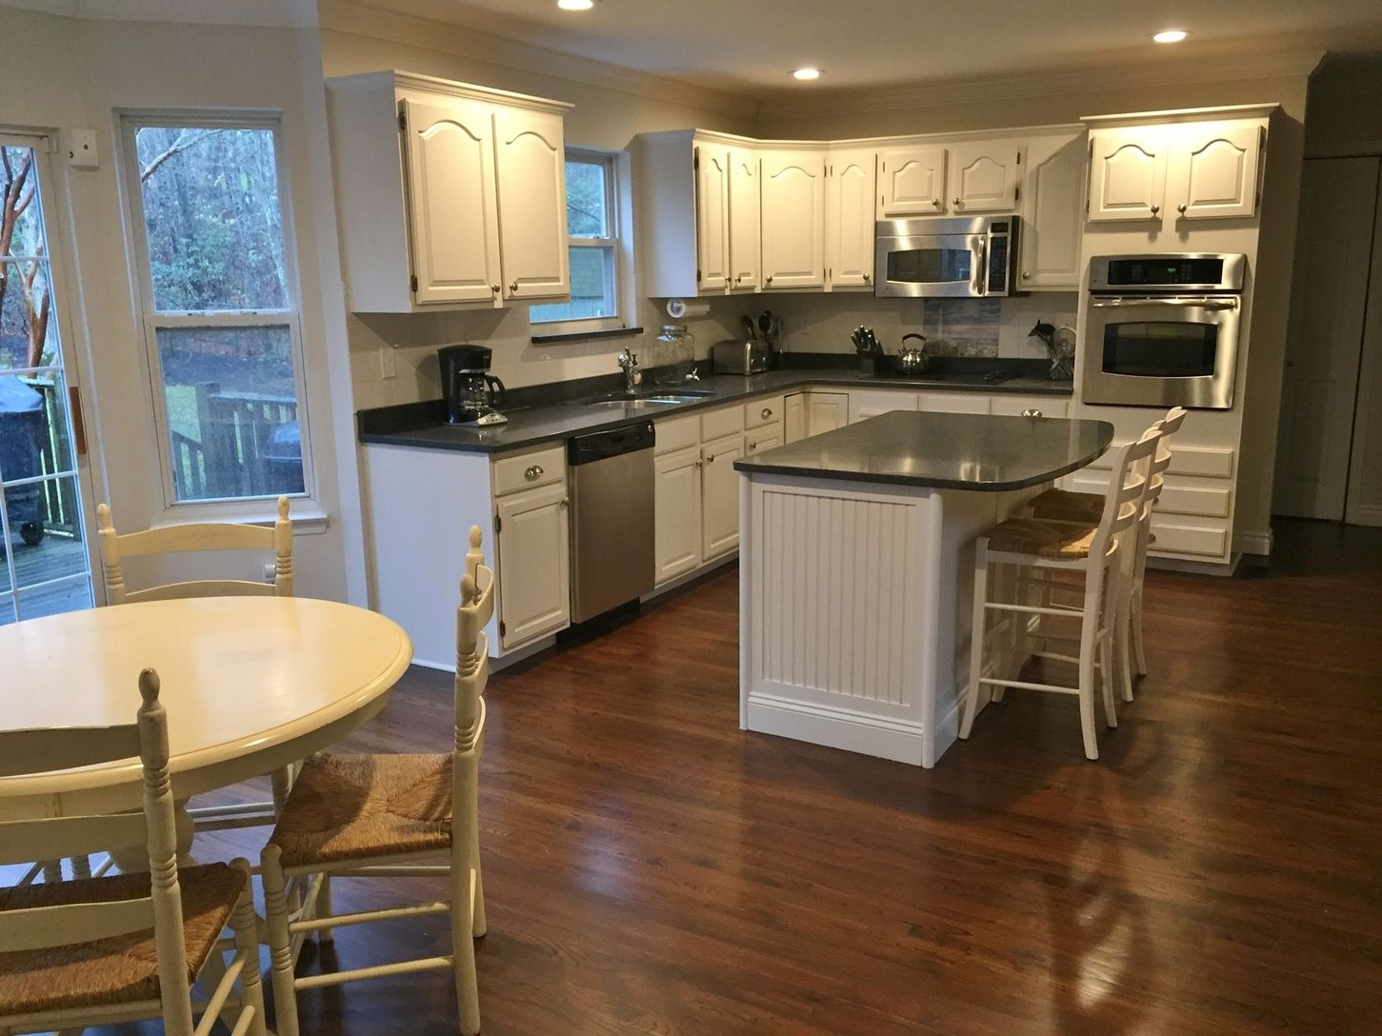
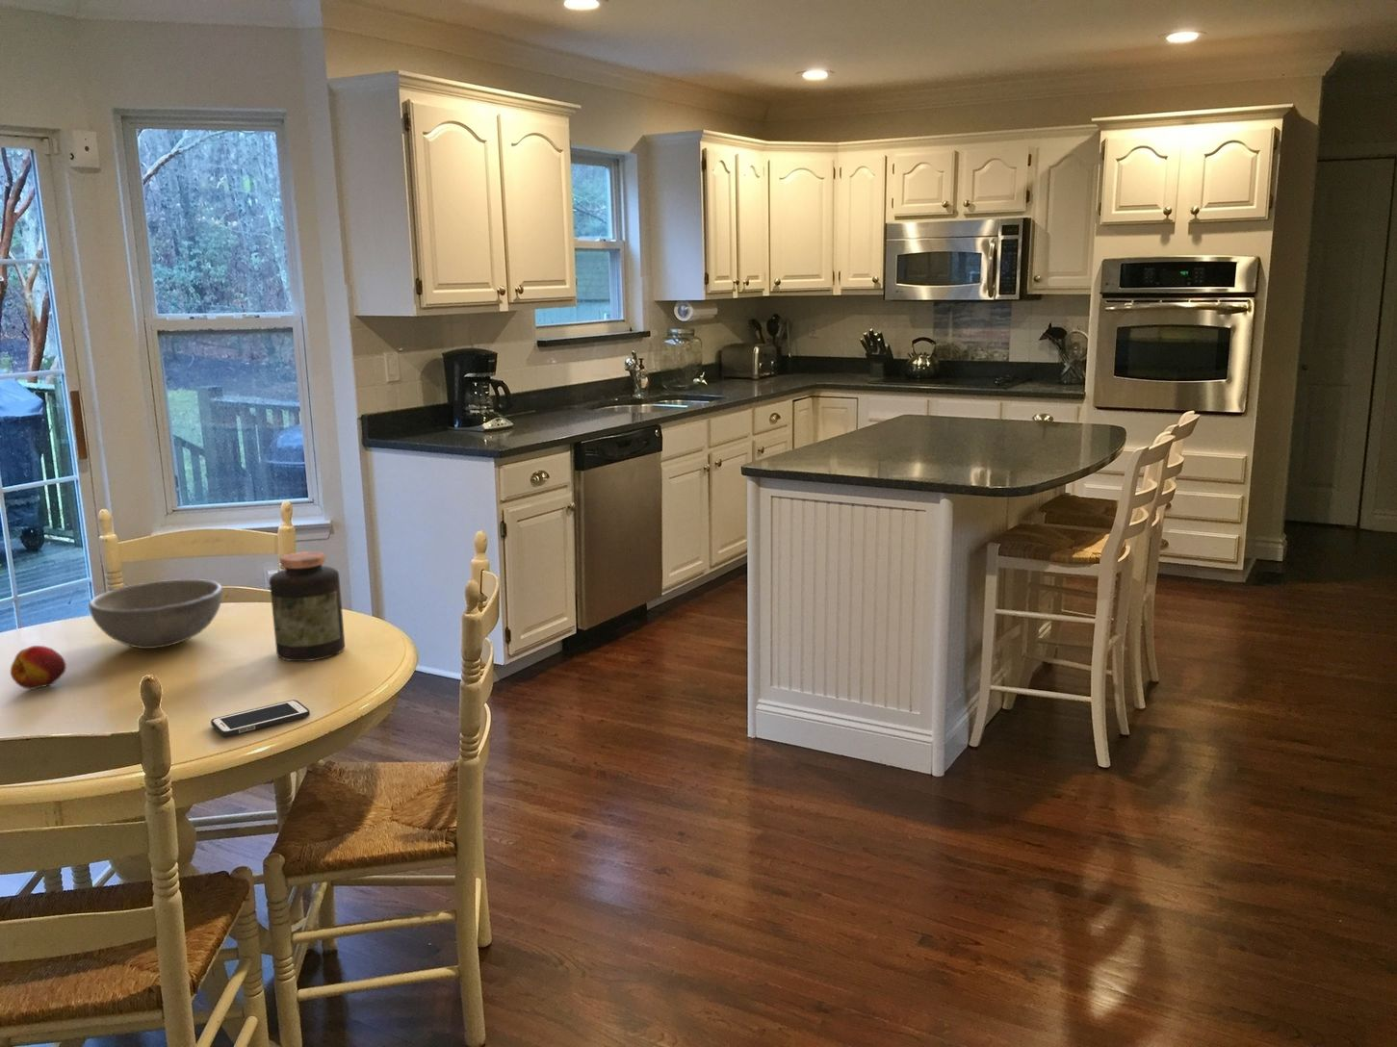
+ cell phone (261, 717)
+ fruit (37, 666)
+ jar (306, 604)
+ bowl (158, 617)
